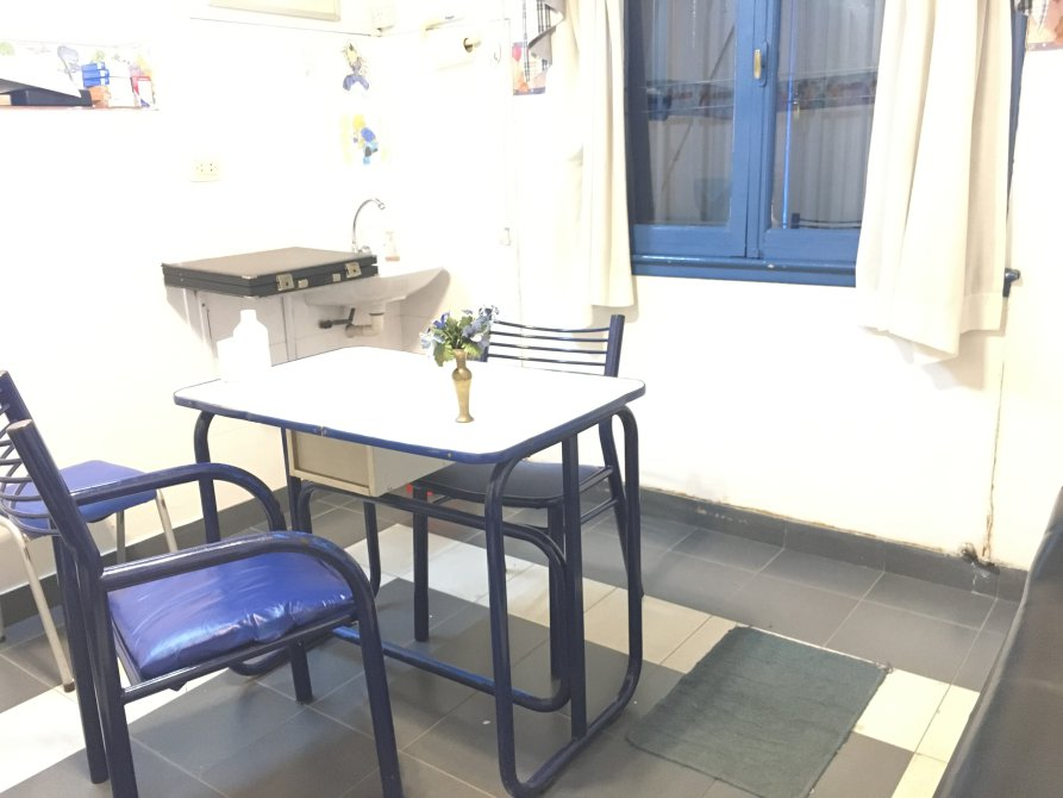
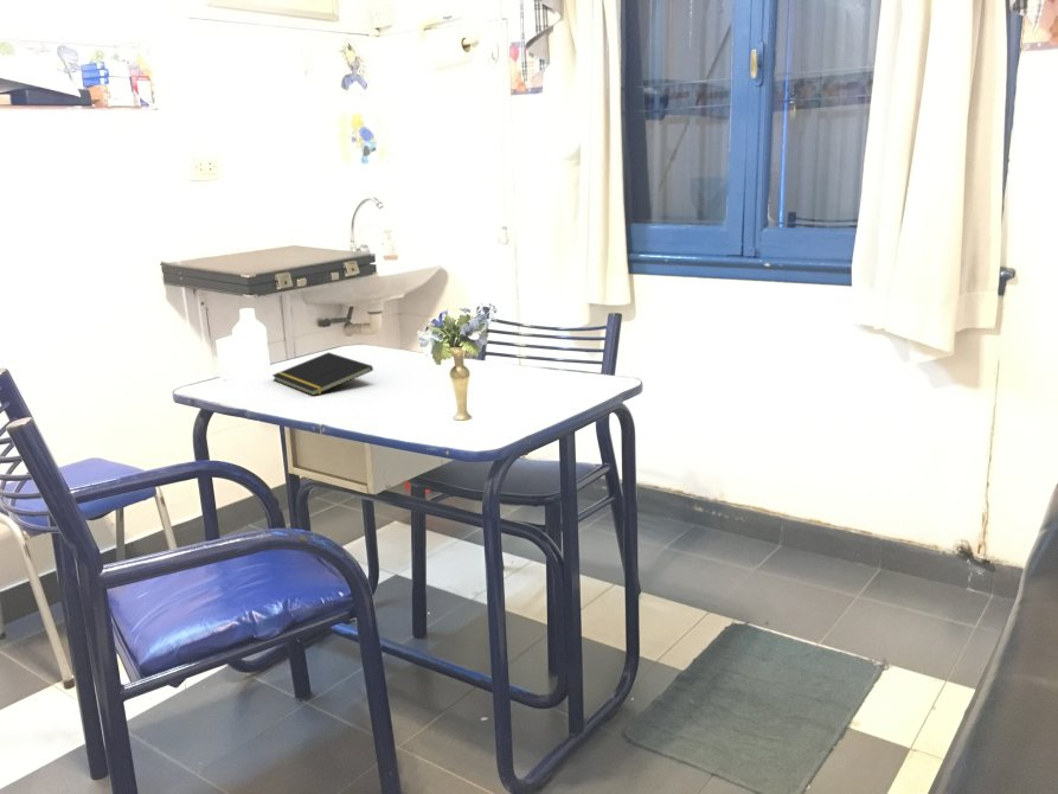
+ notepad (321, 372)
